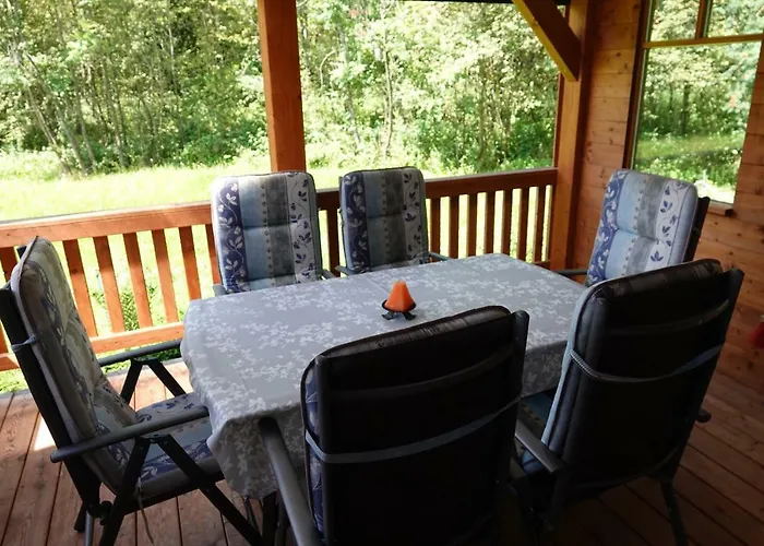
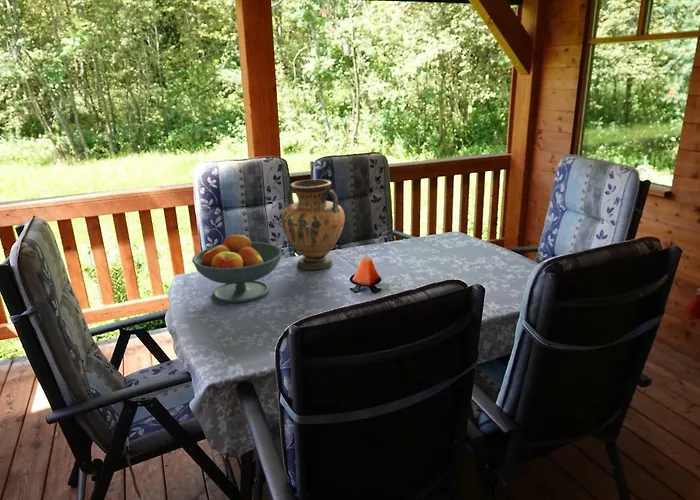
+ vase (313, 224)
+ fruit bowl (238, 266)
